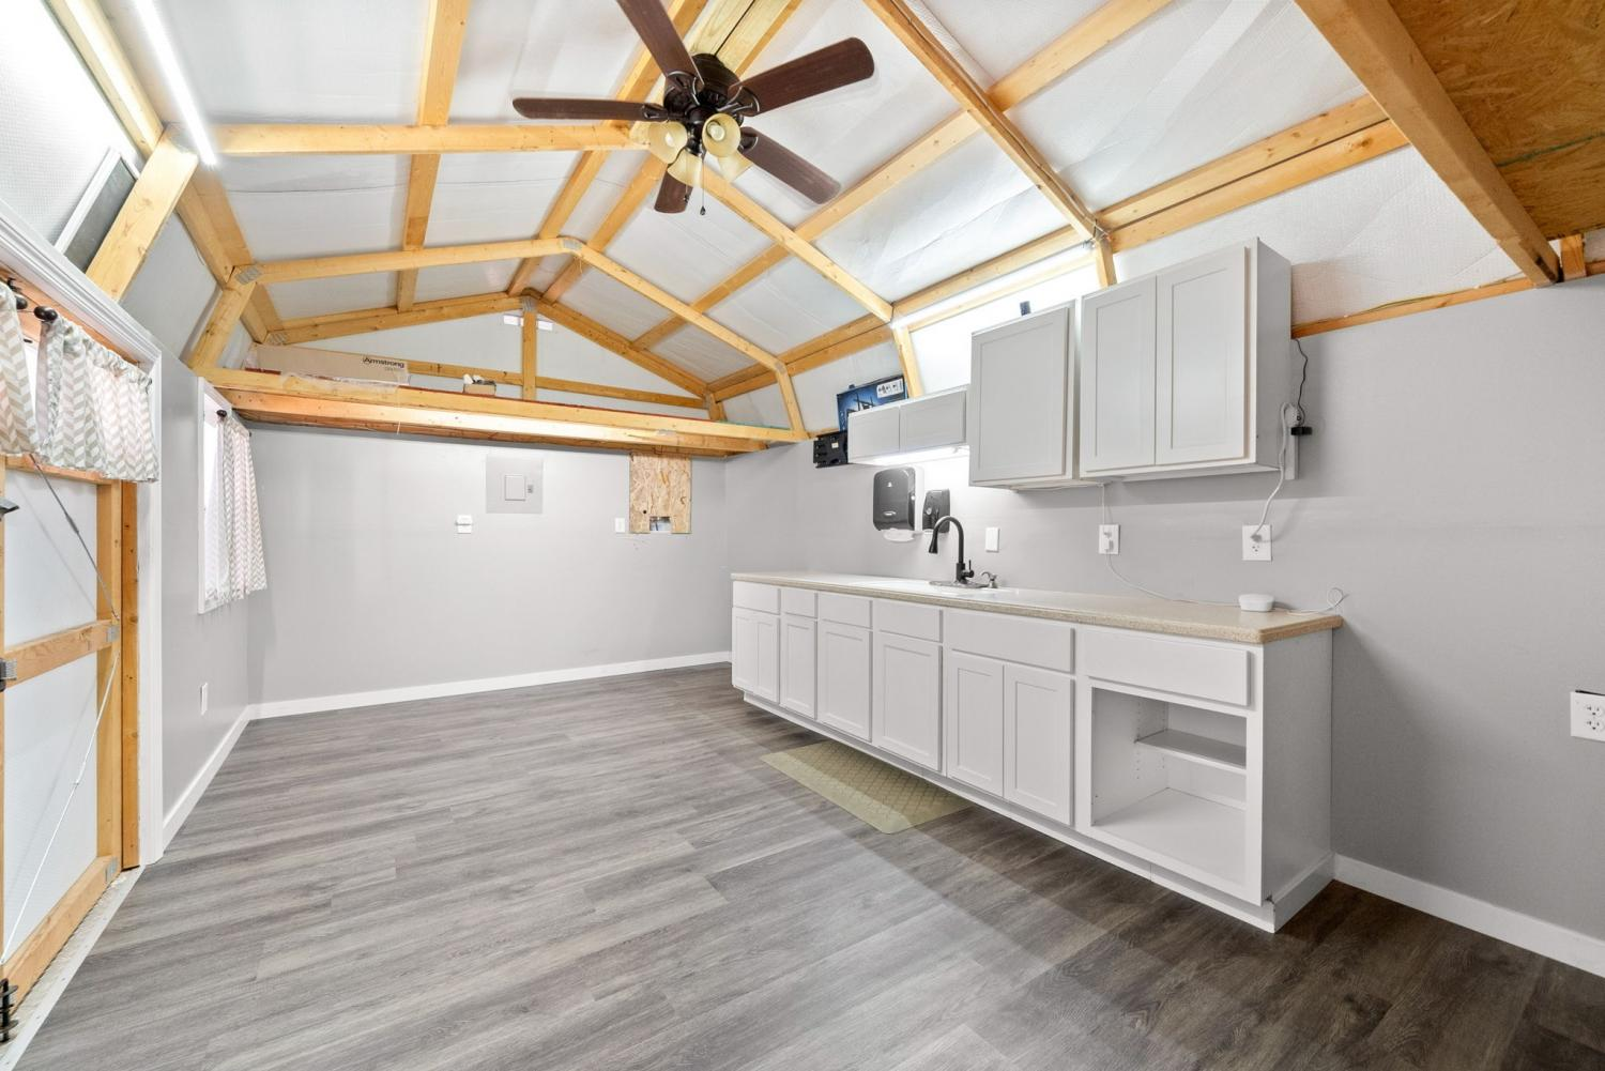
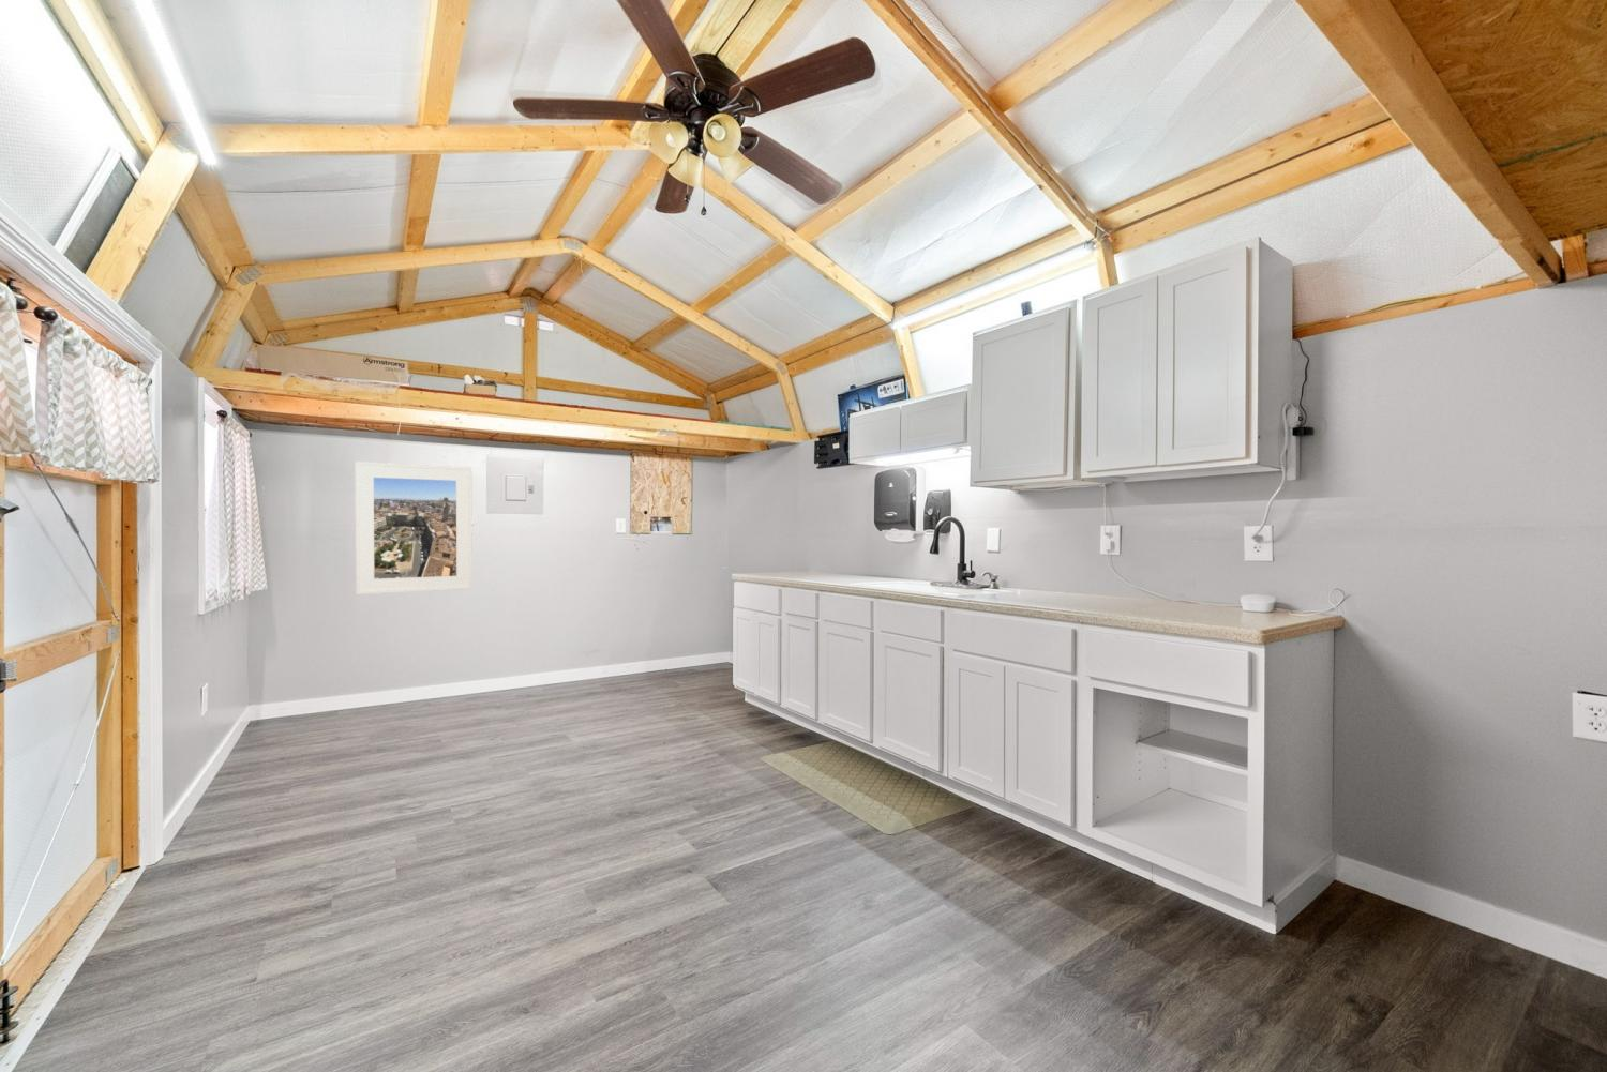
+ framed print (415, 528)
